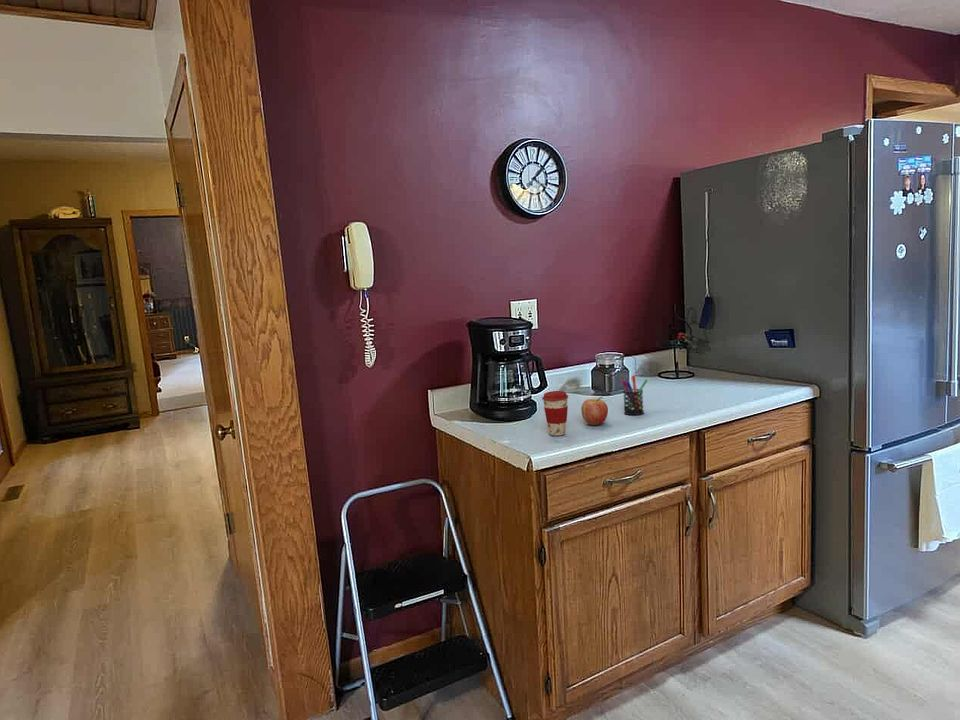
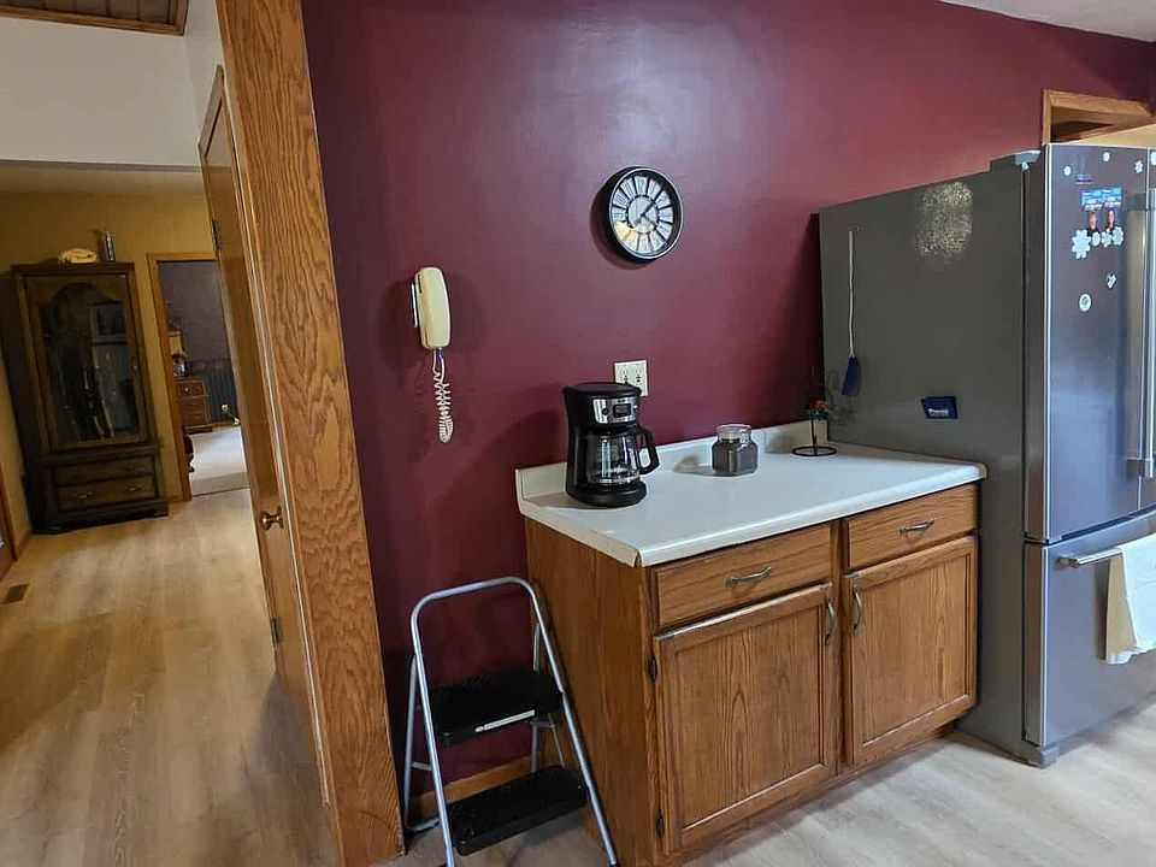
- pen holder (635, 393)
- coffee cup (556, 413)
- fruit (594, 410)
